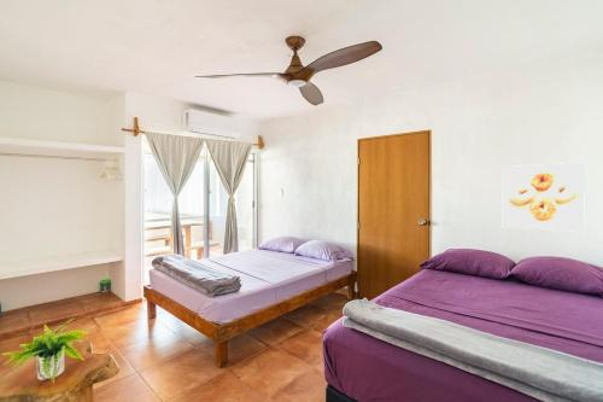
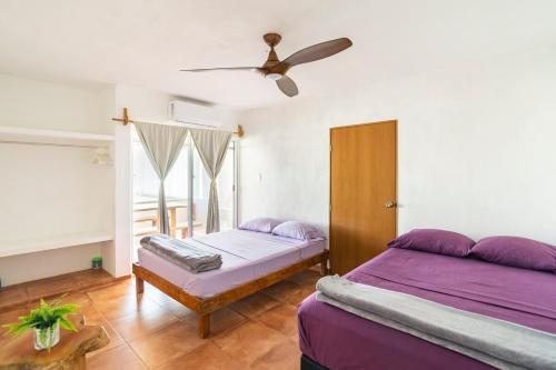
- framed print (540, 197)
